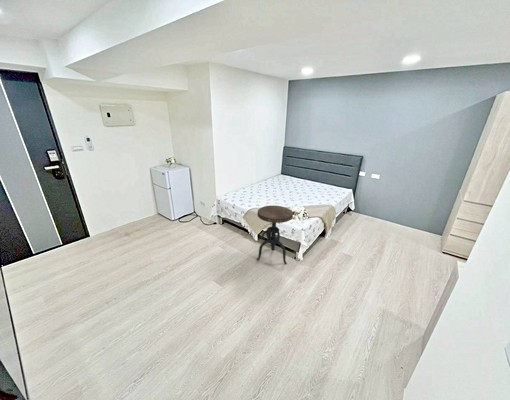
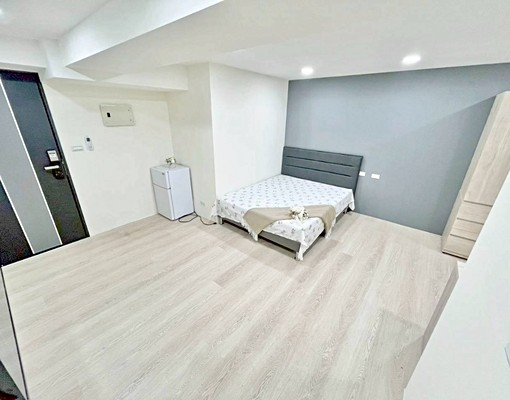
- side table (274, 235)
